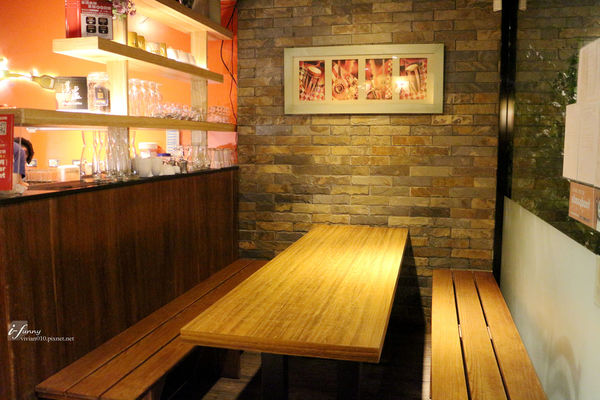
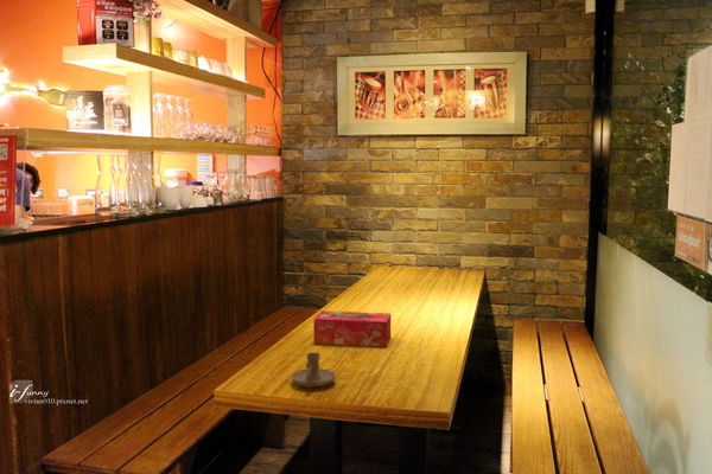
+ tissue box (352, 328)
+ candle holder (312, 370)
